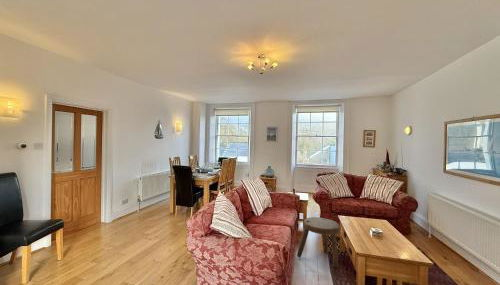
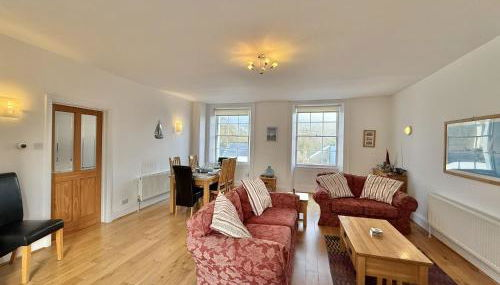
- stool (322, 240)
